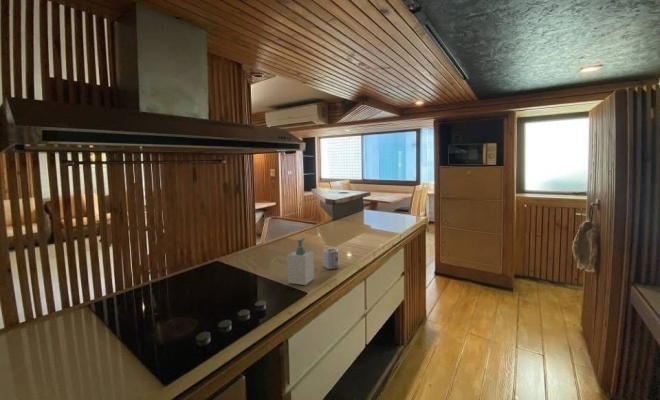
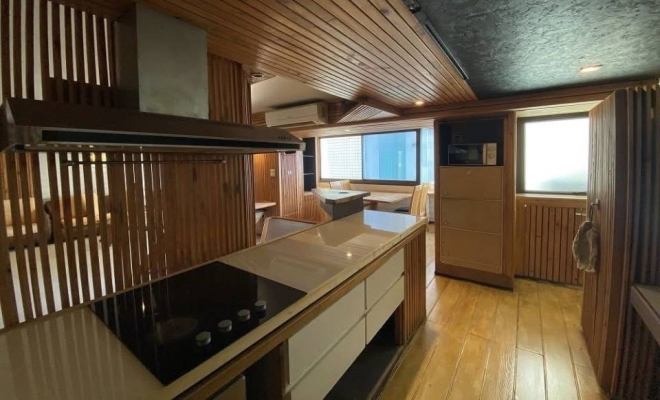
- cup (330, 258)
- soap bottle (300, 260)
